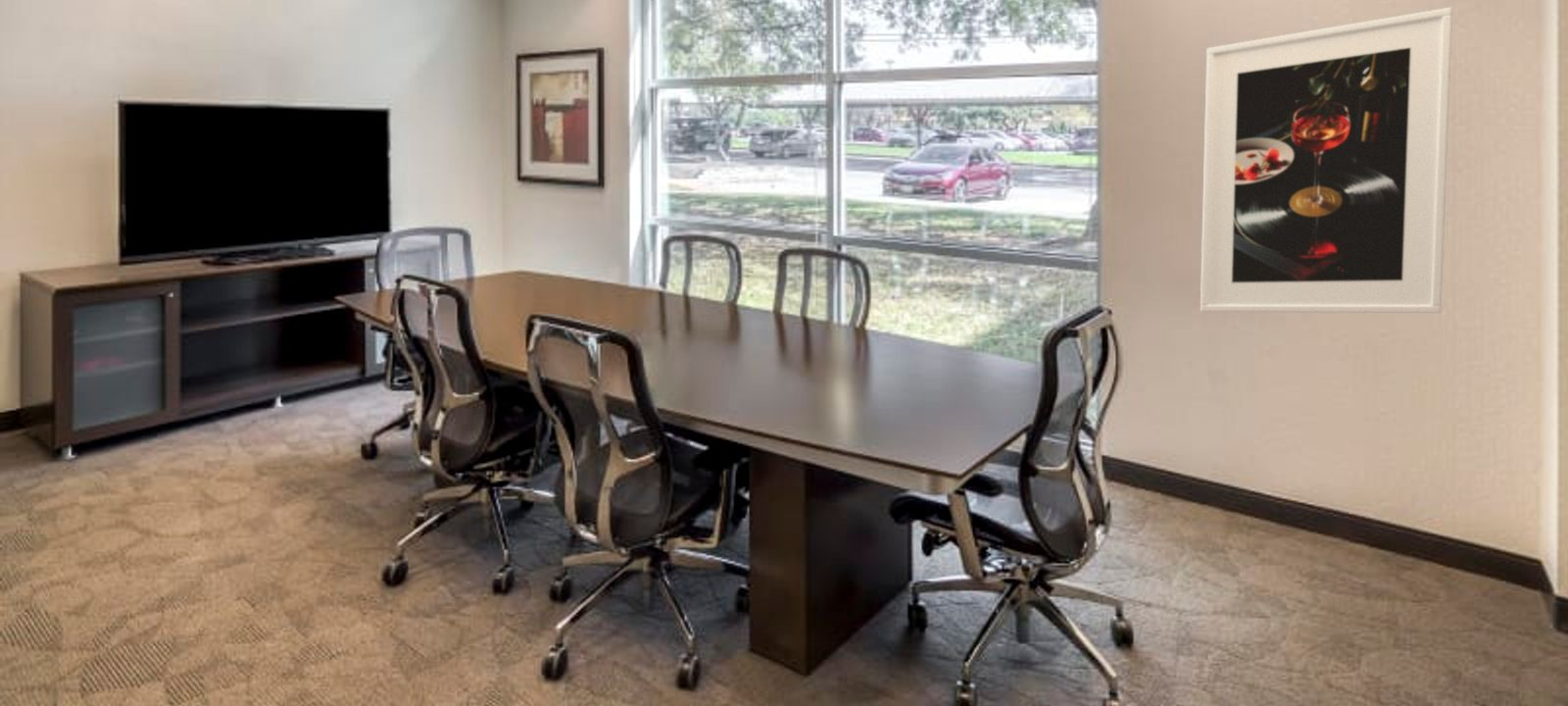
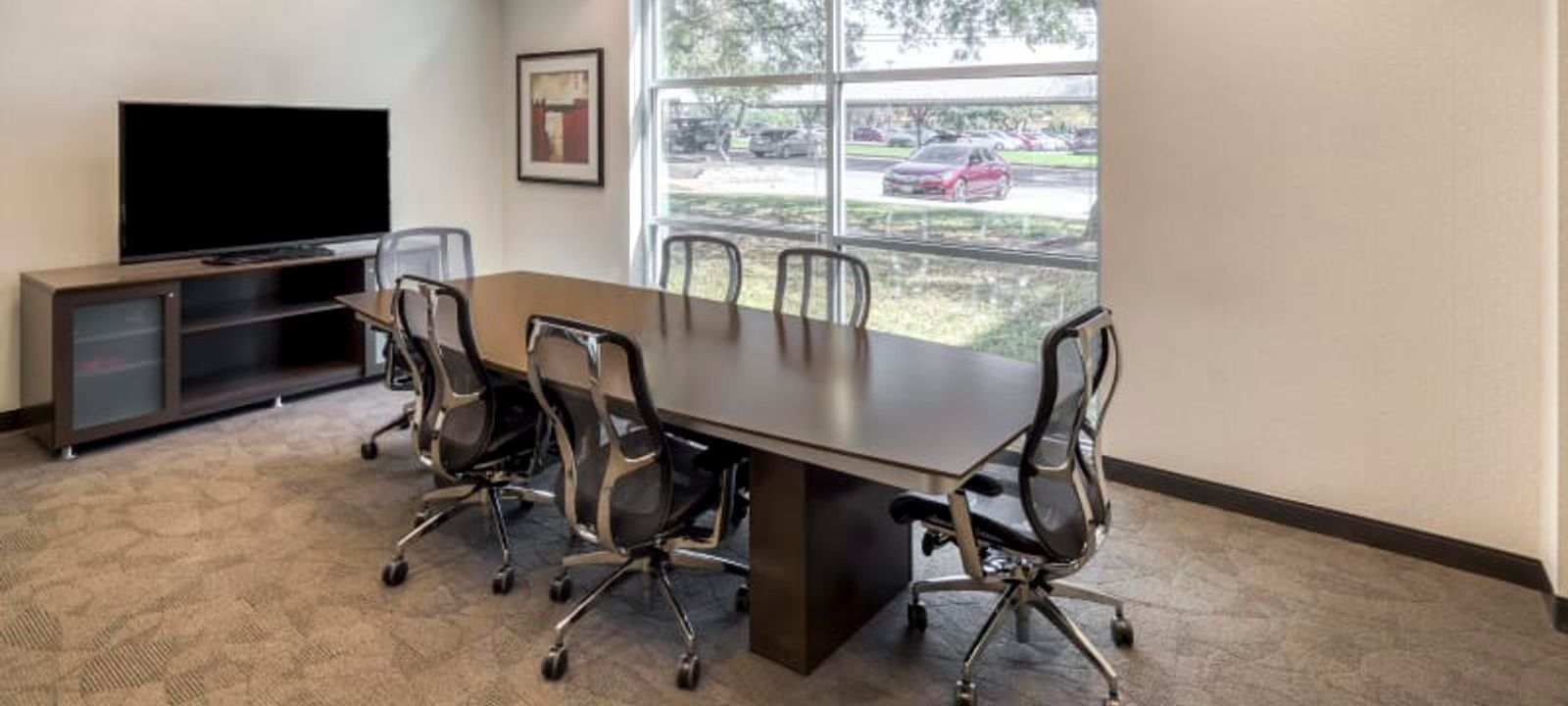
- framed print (1316, 172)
